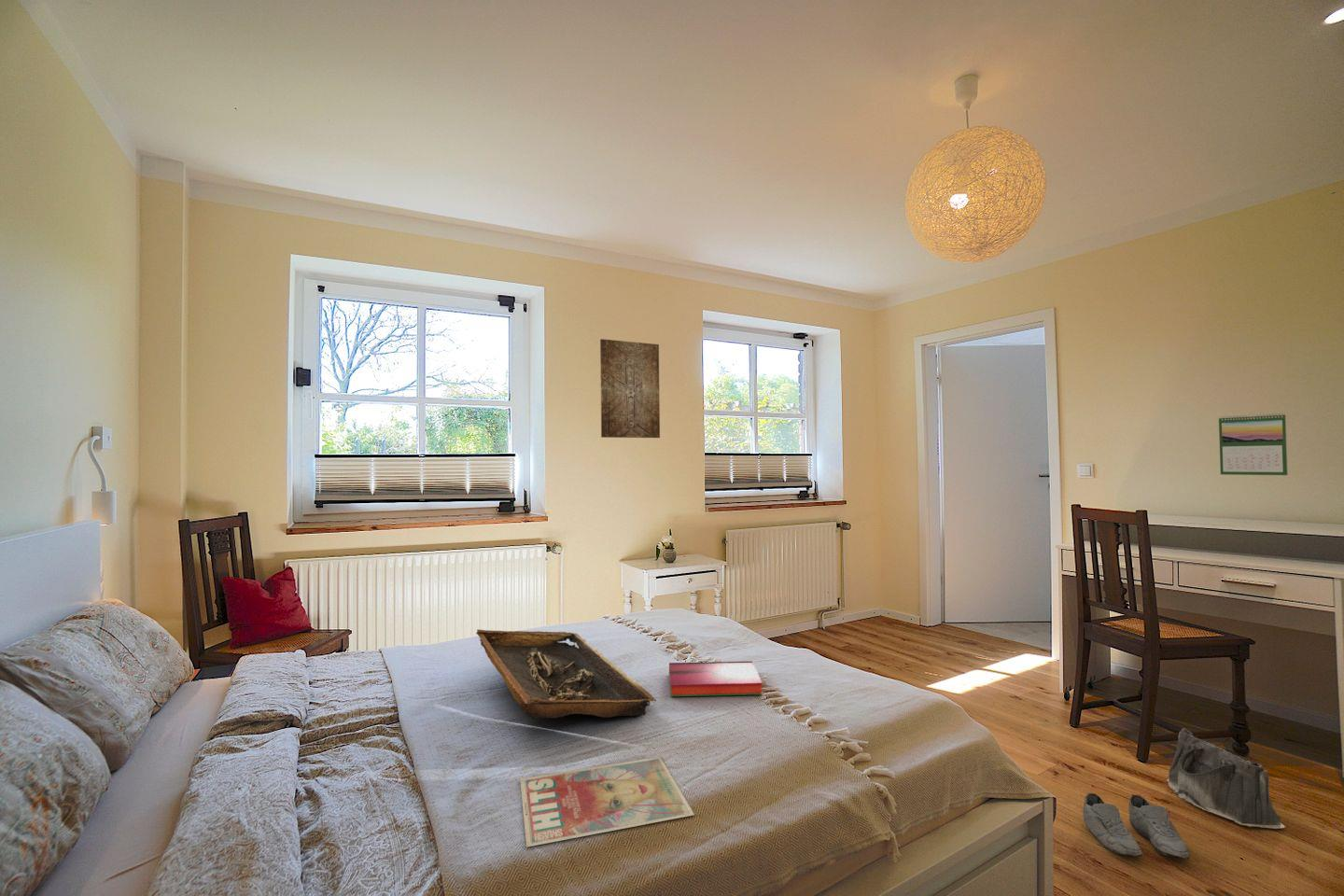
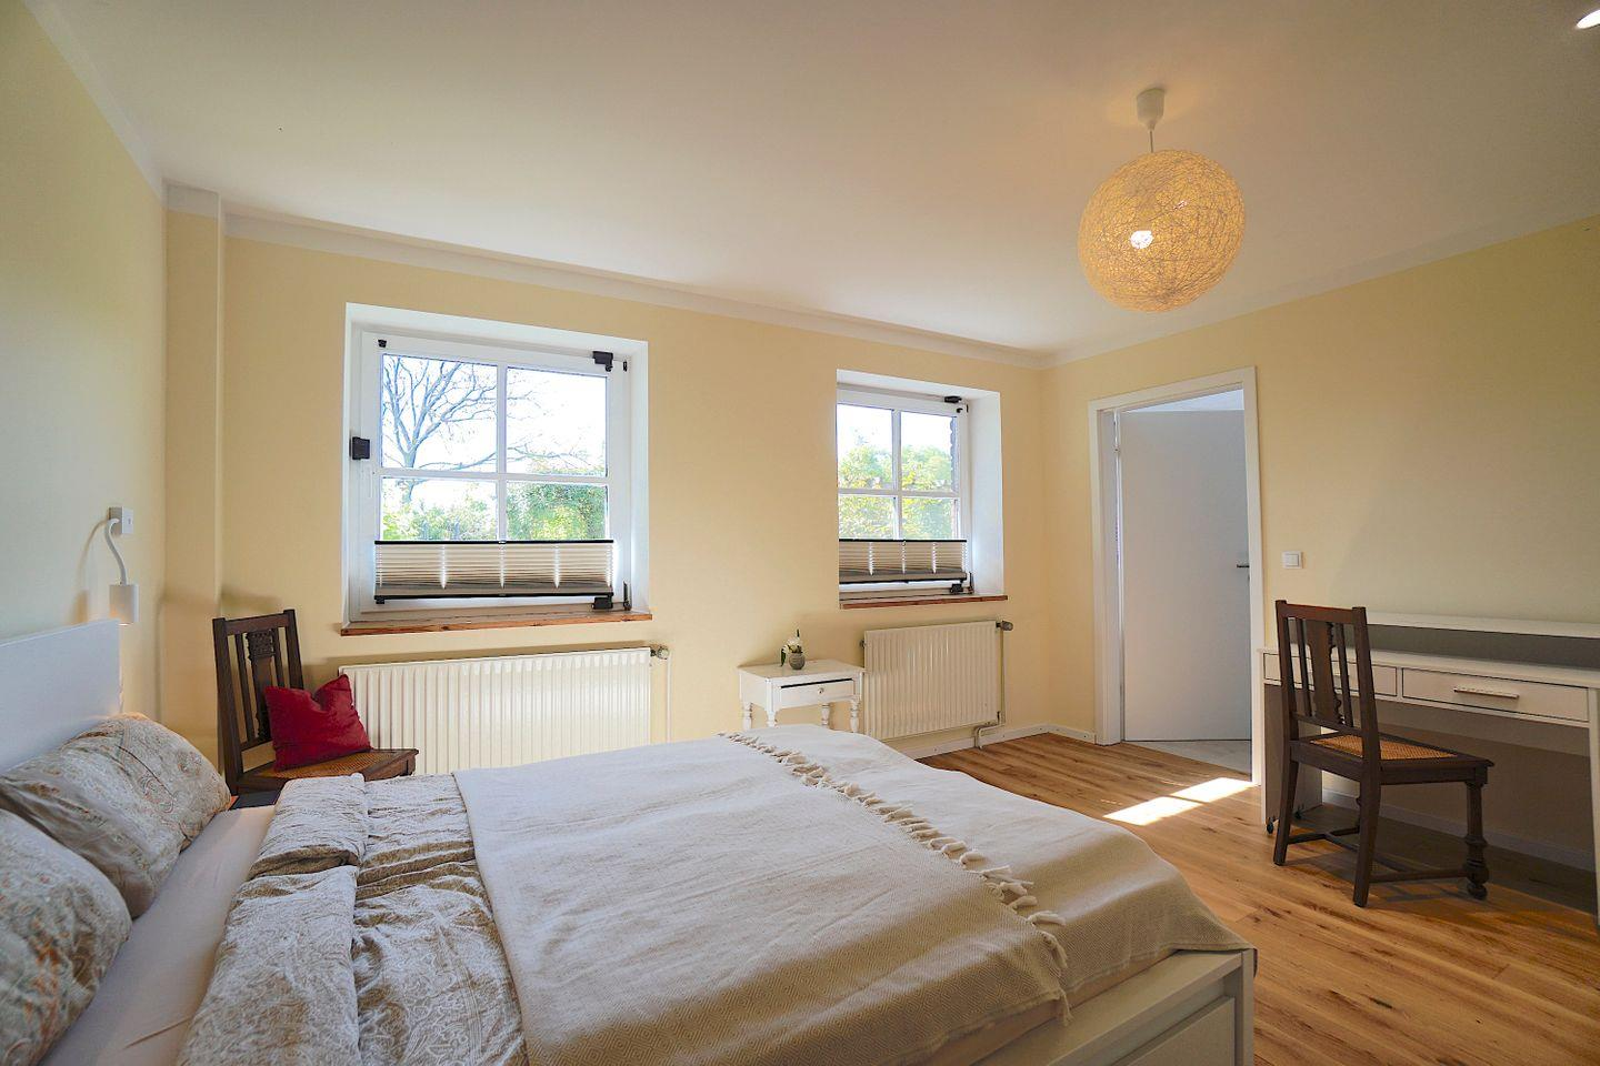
- saddlebag (1216, 773)
- shoe (1134, 825)
- tray (556, 668)
- calendar (1252, 444)
- wall art (630, 389)
- hardback book (713, 678)
- magazine (602, 795)
